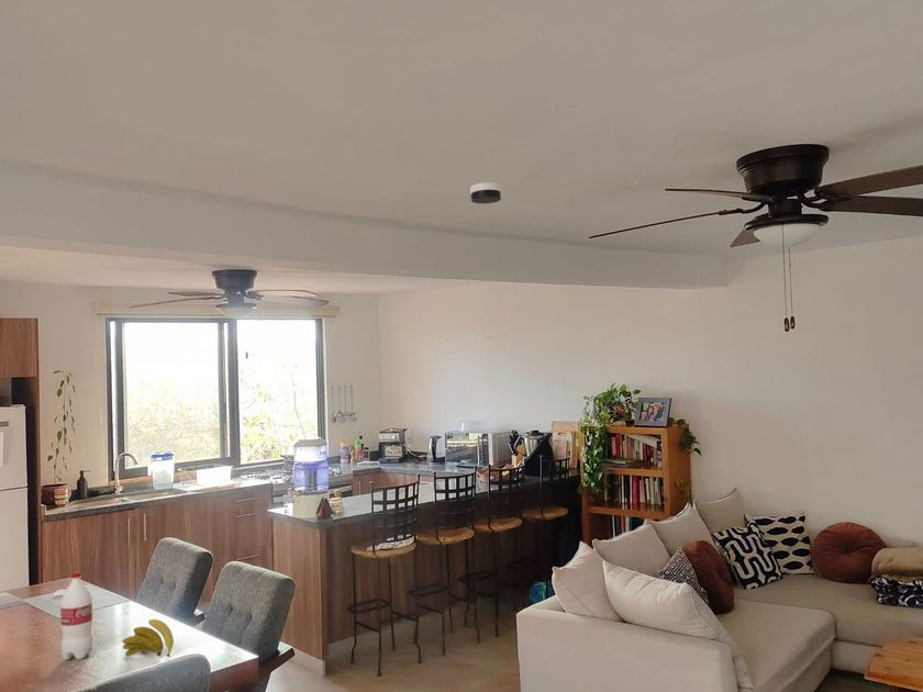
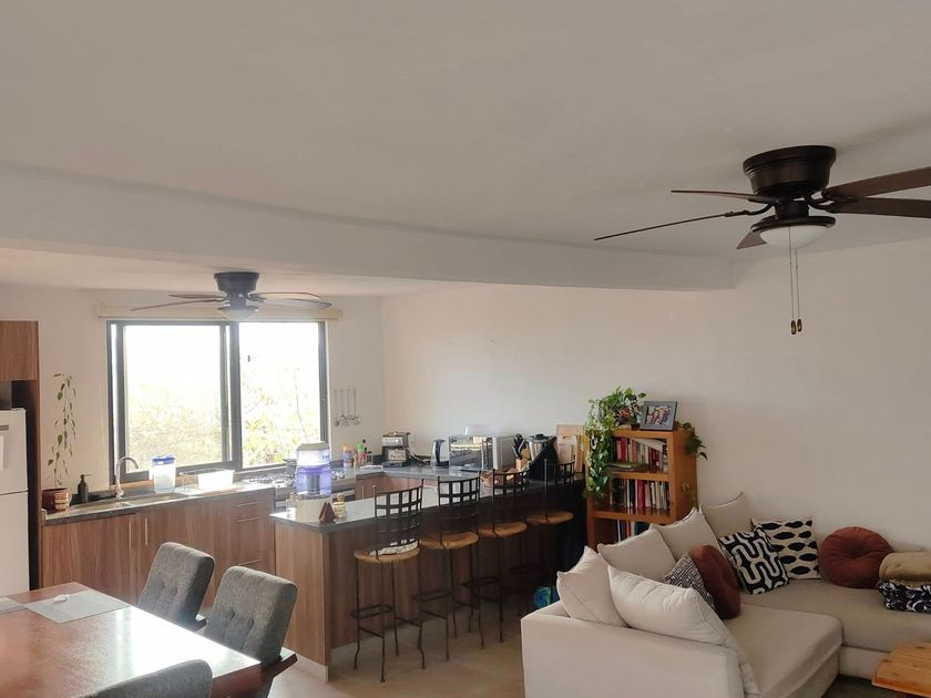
- smoke detector (485, 192)
- bottle (76, 614)
- banana (146, 636)
